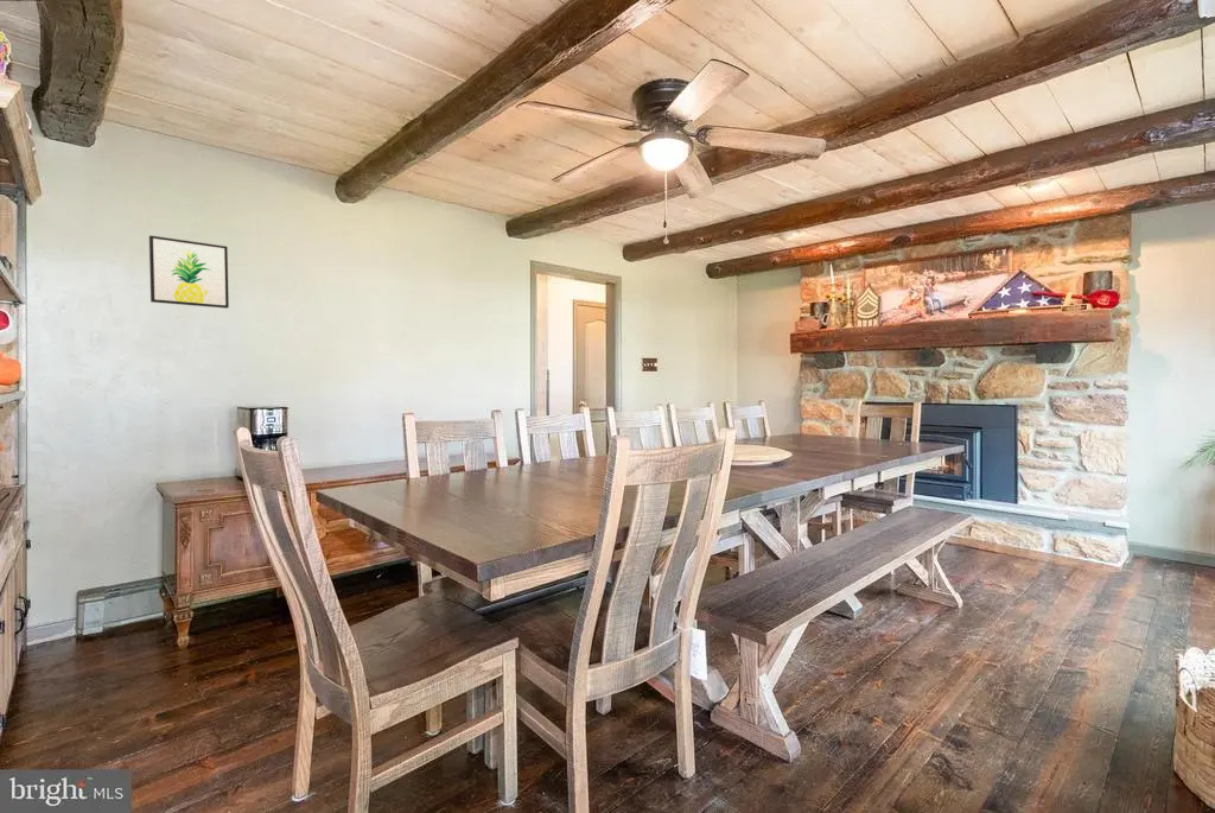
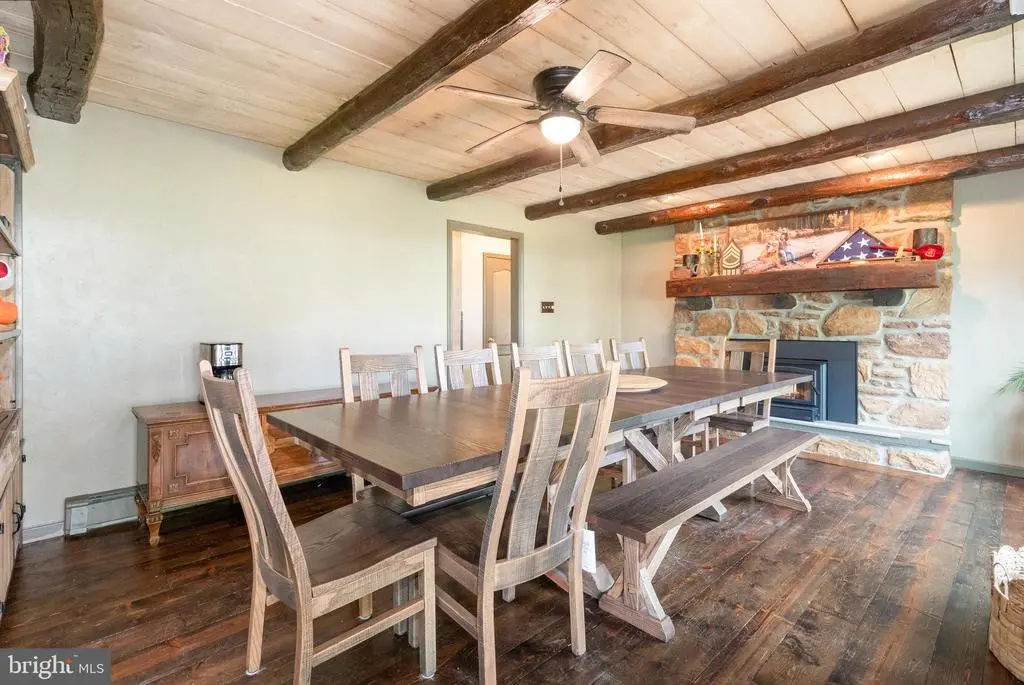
- wall art (190, 273)
